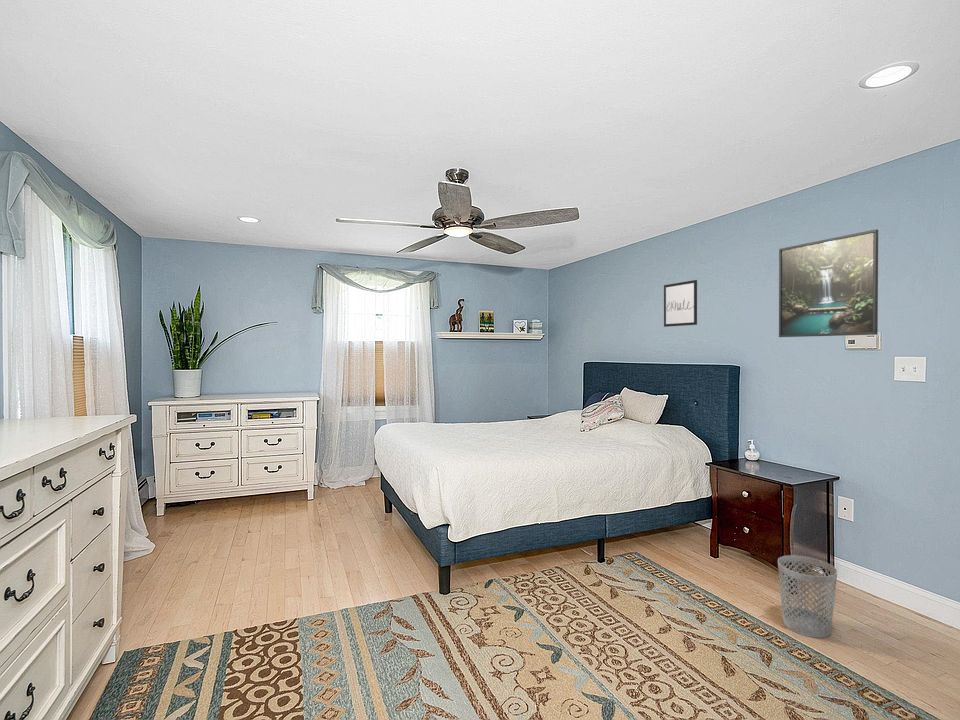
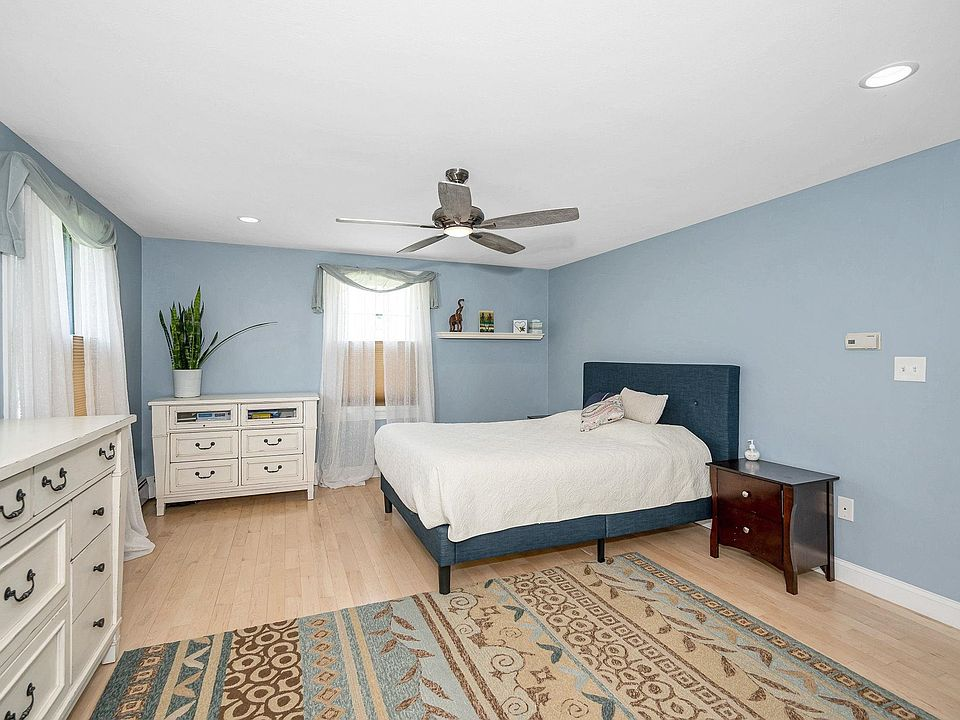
- wall art (679, 304)
- wastebasket (806, 596)
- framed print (824, 288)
